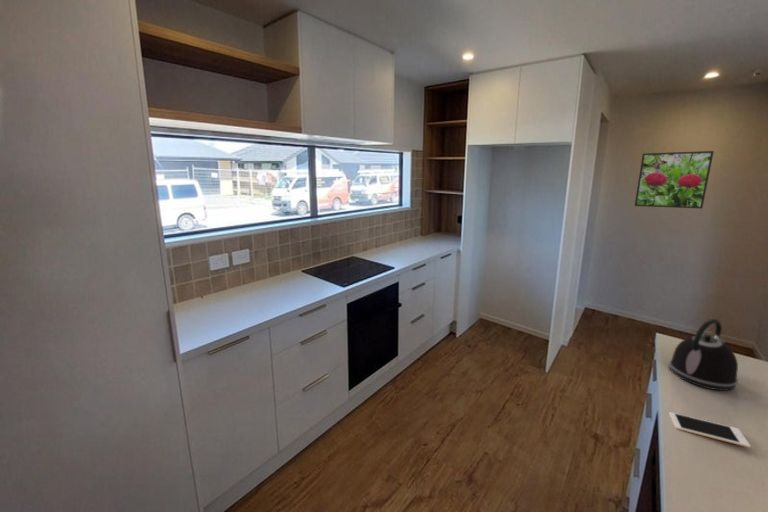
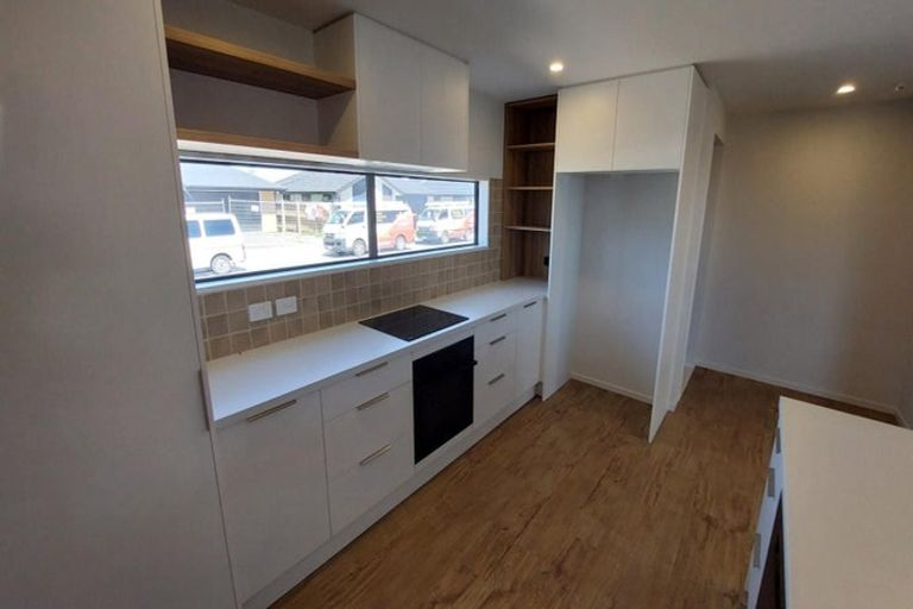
- cell phone (706, 428)
- kettle (706, 348)
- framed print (671, 180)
